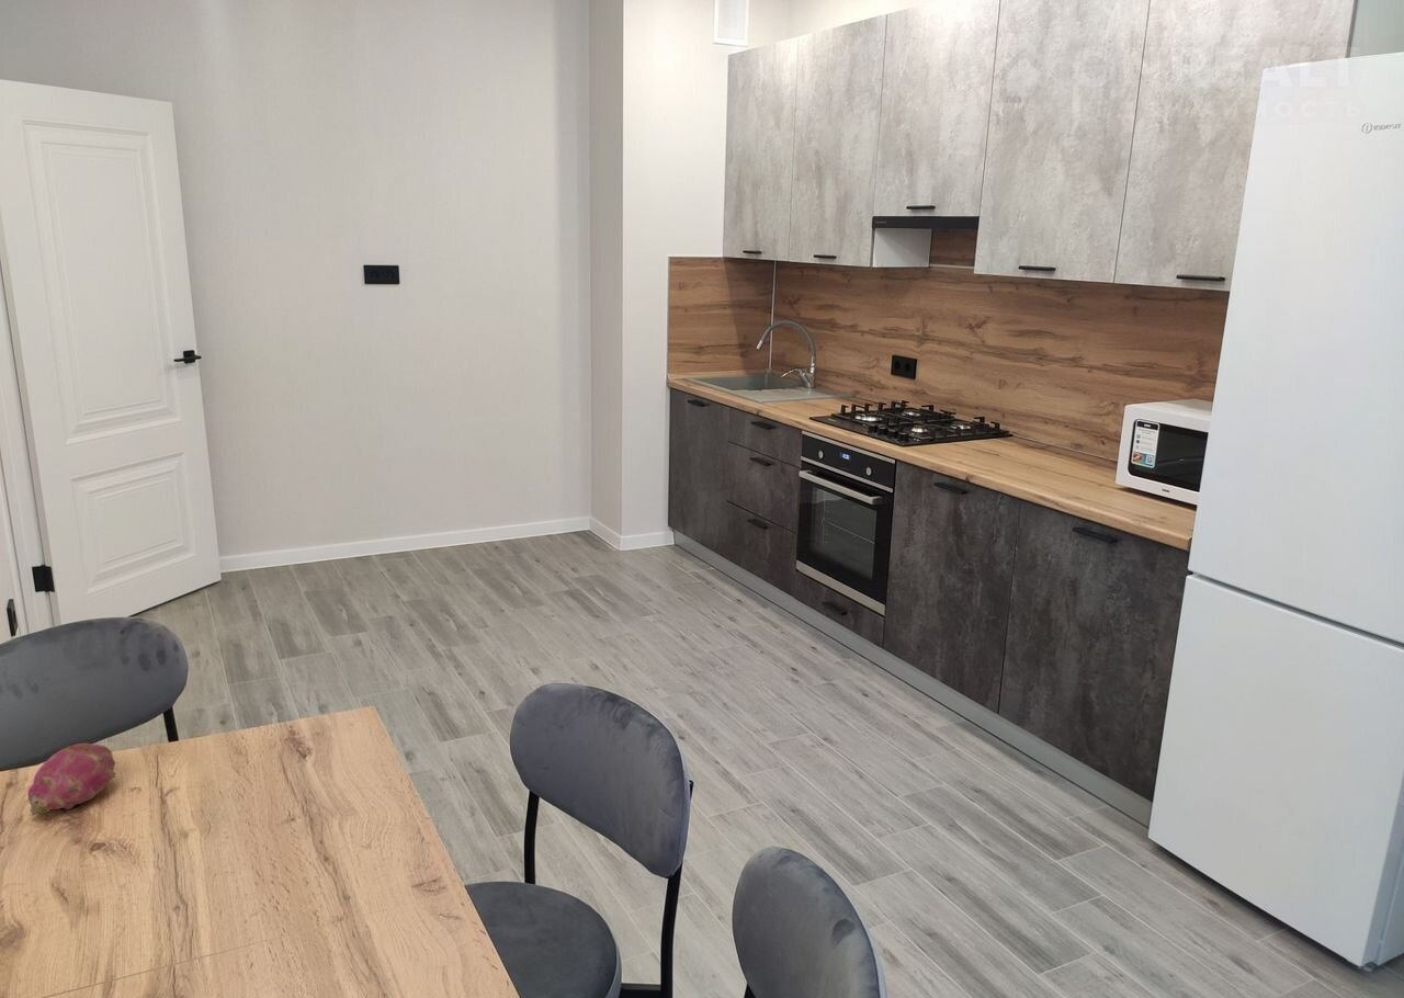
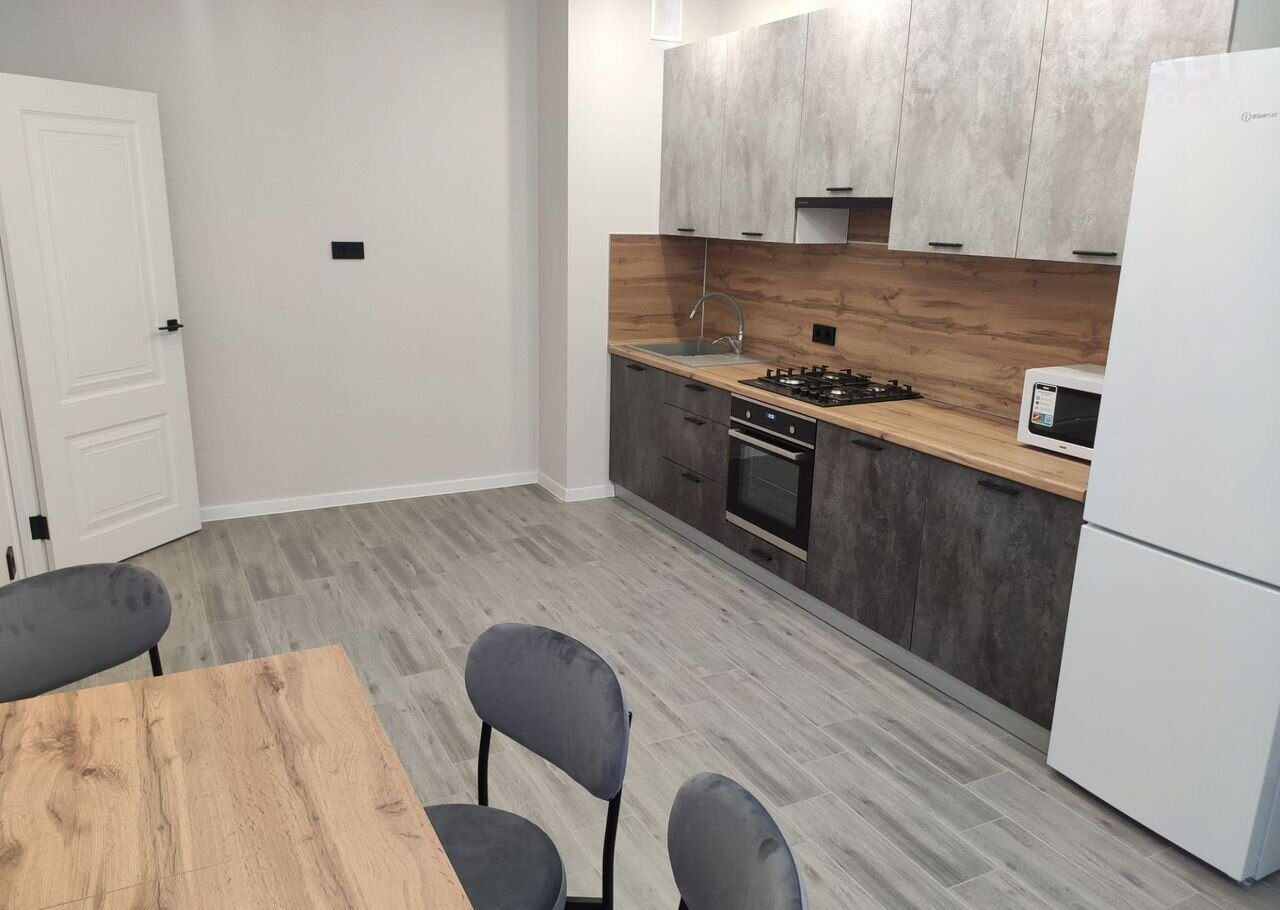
- fruit (71, 773)
